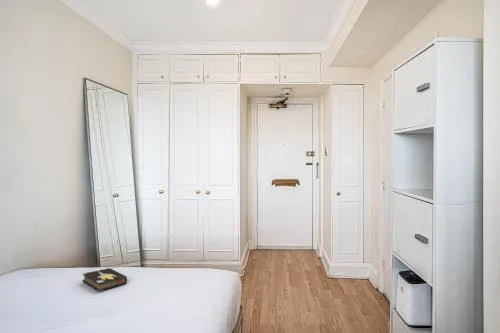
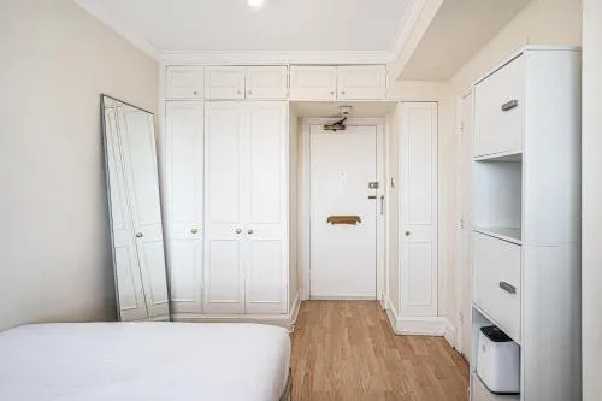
- hardback book (104, 278)
